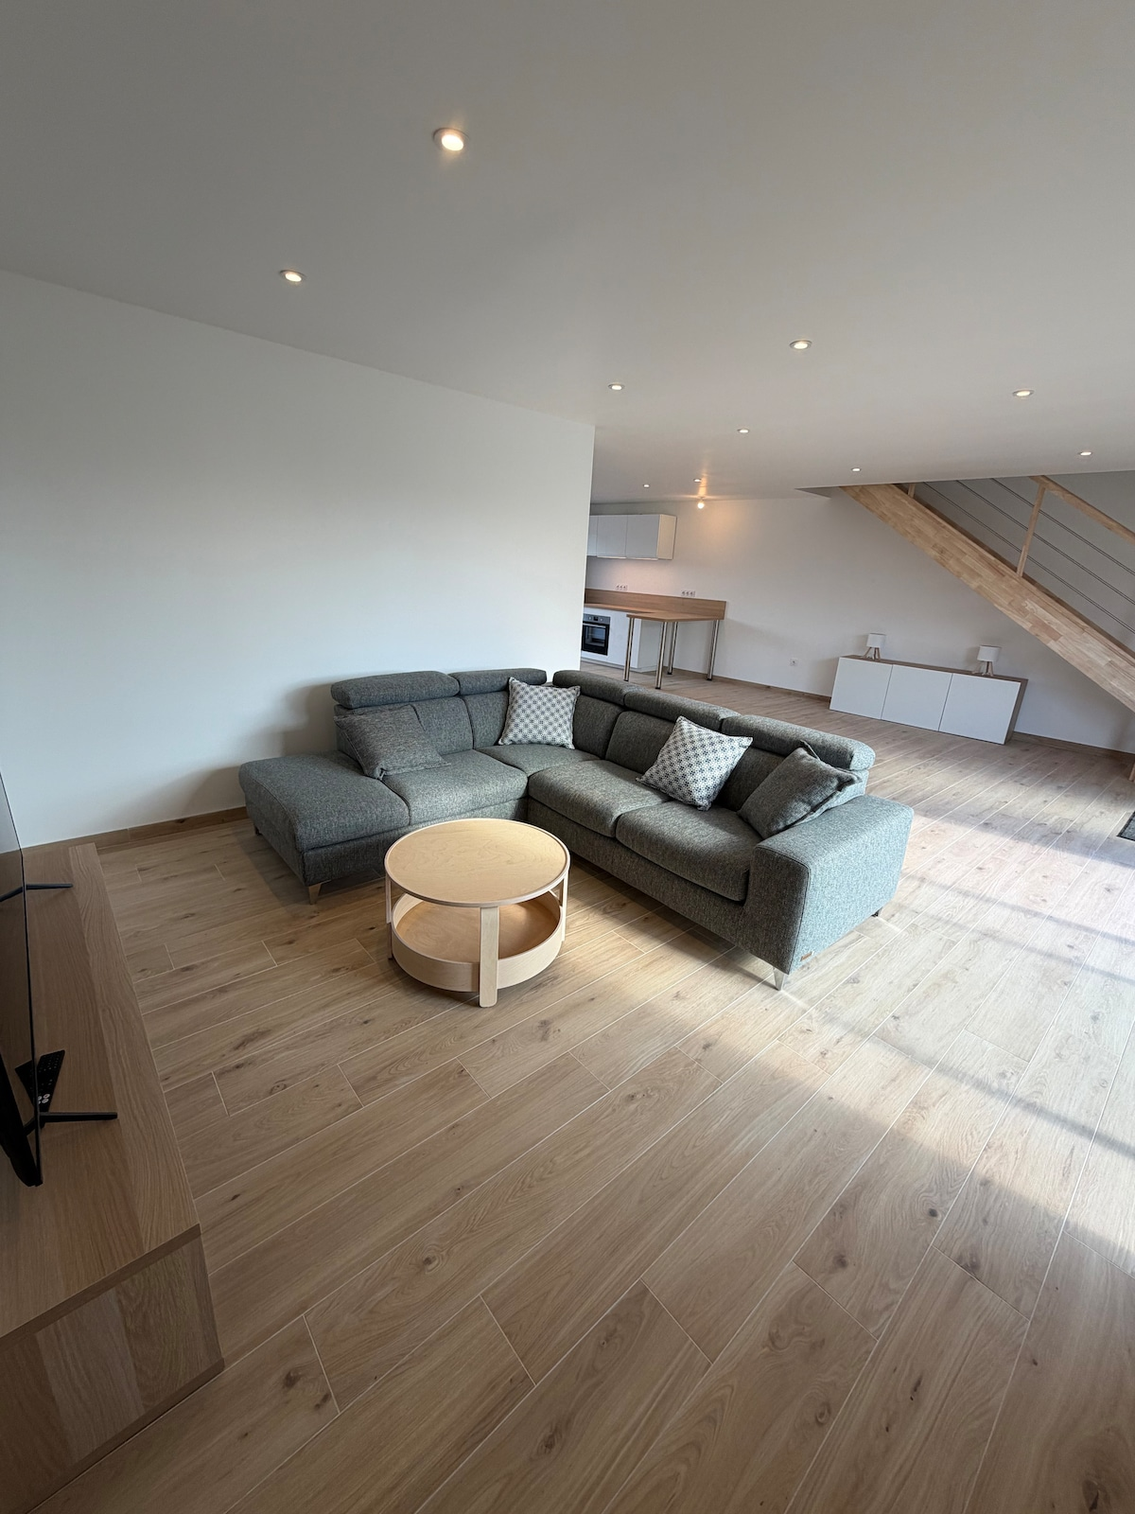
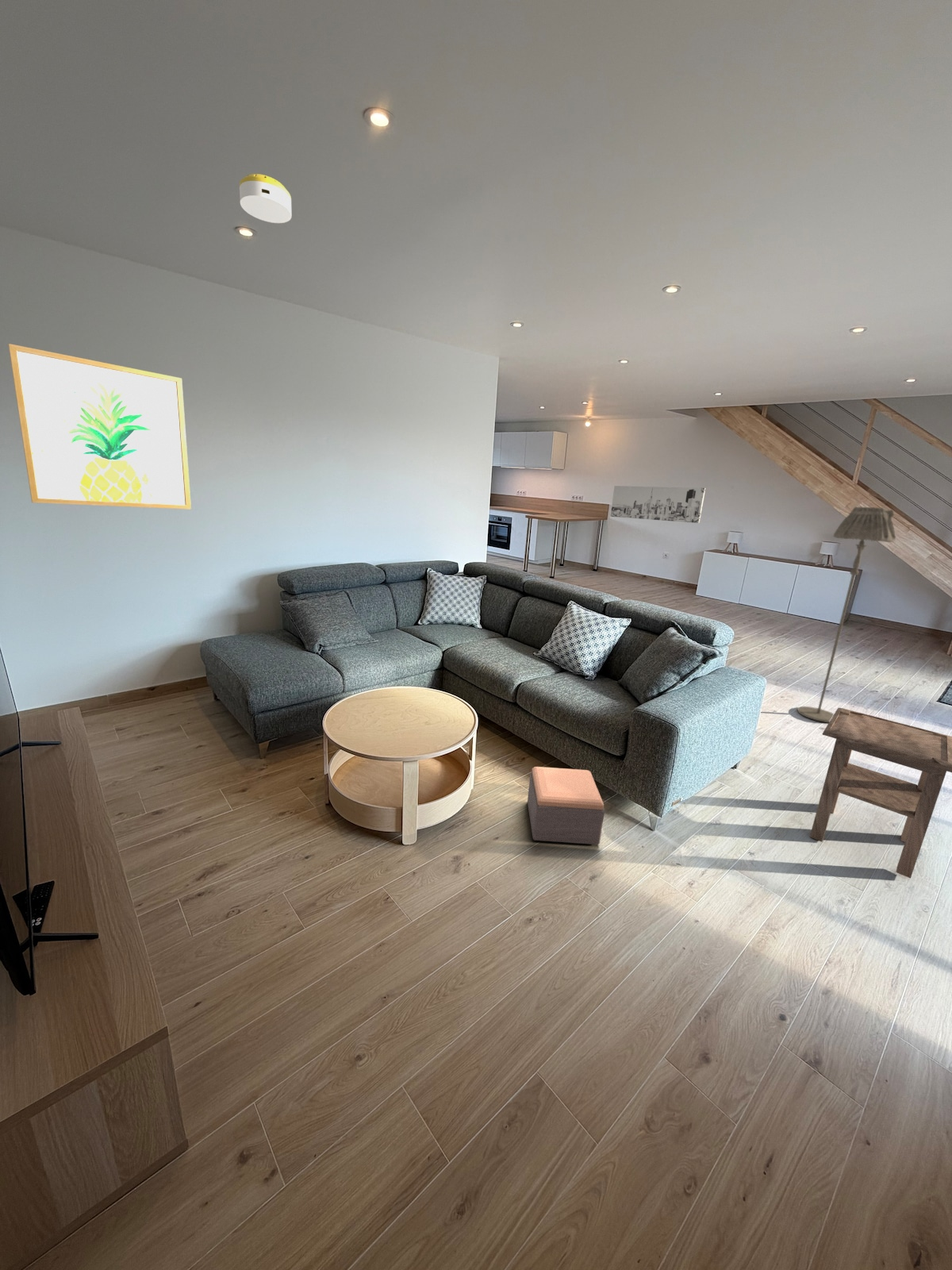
+ footstool (563, 802)
+ wall art (110, 437)
+ side table (877, 787)
+ floor lamp (843, 617)
+ smoke detector (266, 198)
+ wall art (654, 503)
